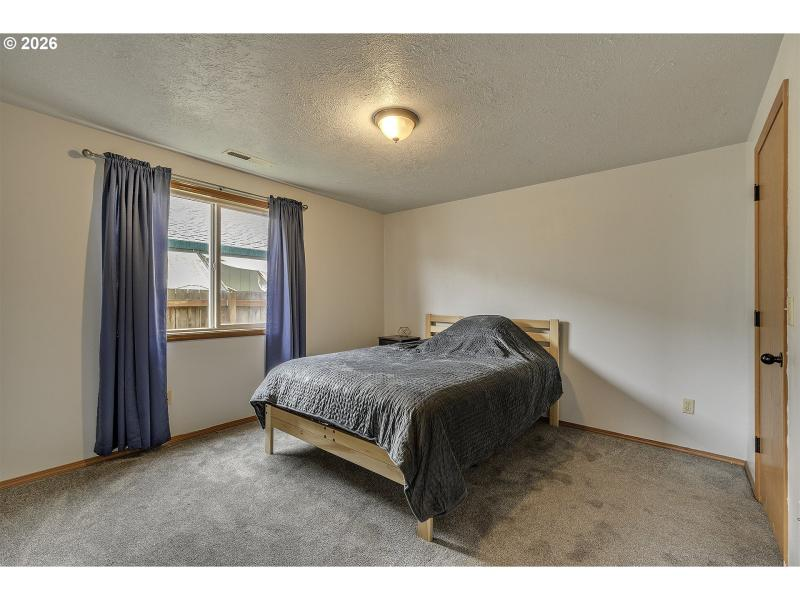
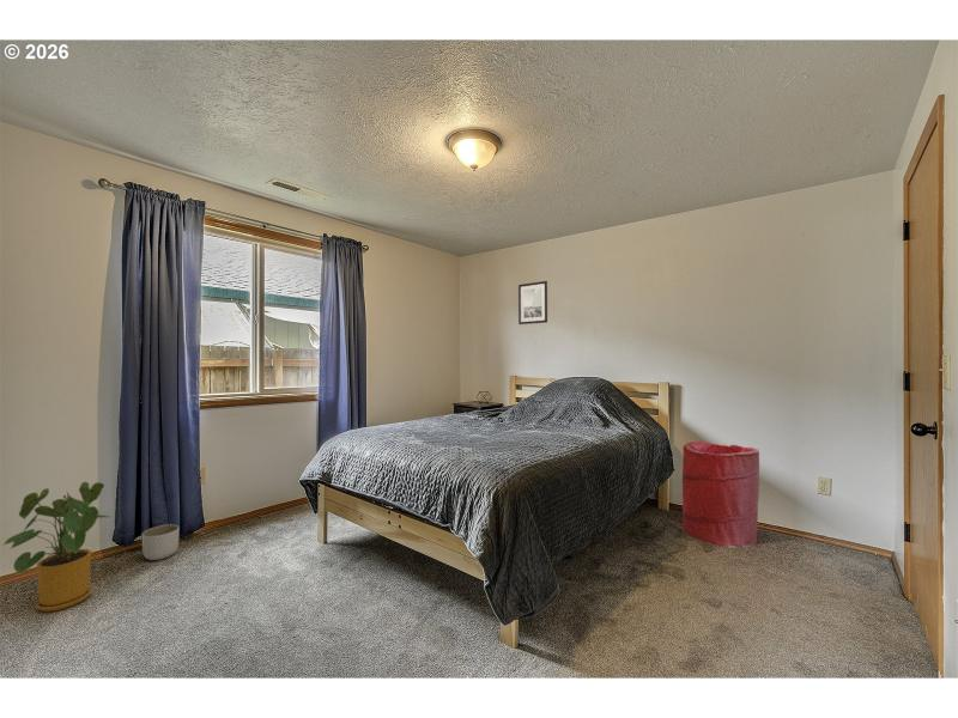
+ wall art (532, 303)
+ laundry hamper (720, 488)
+ house plant (59, 547)
+ planter (160, 542)
